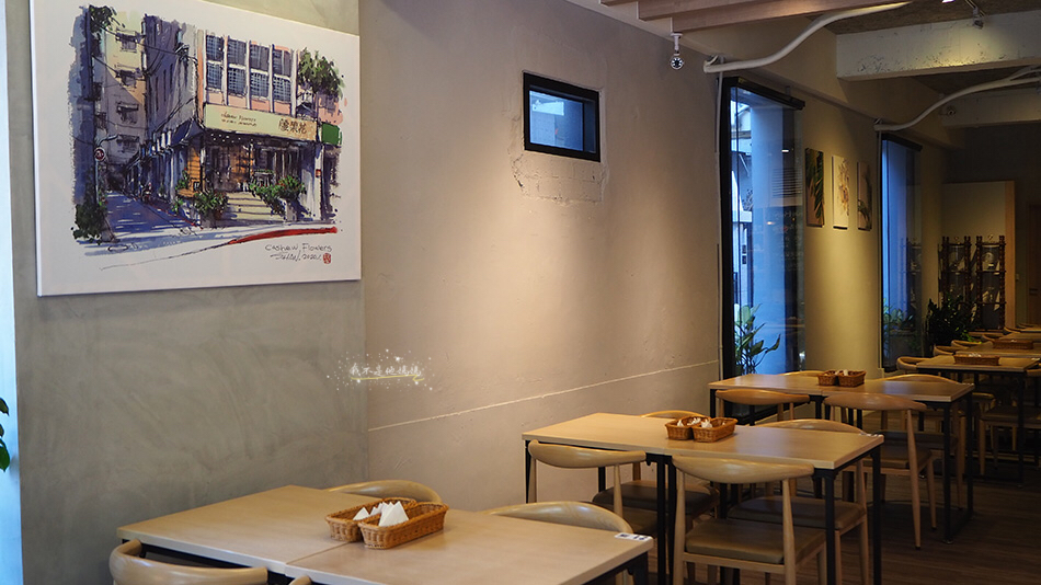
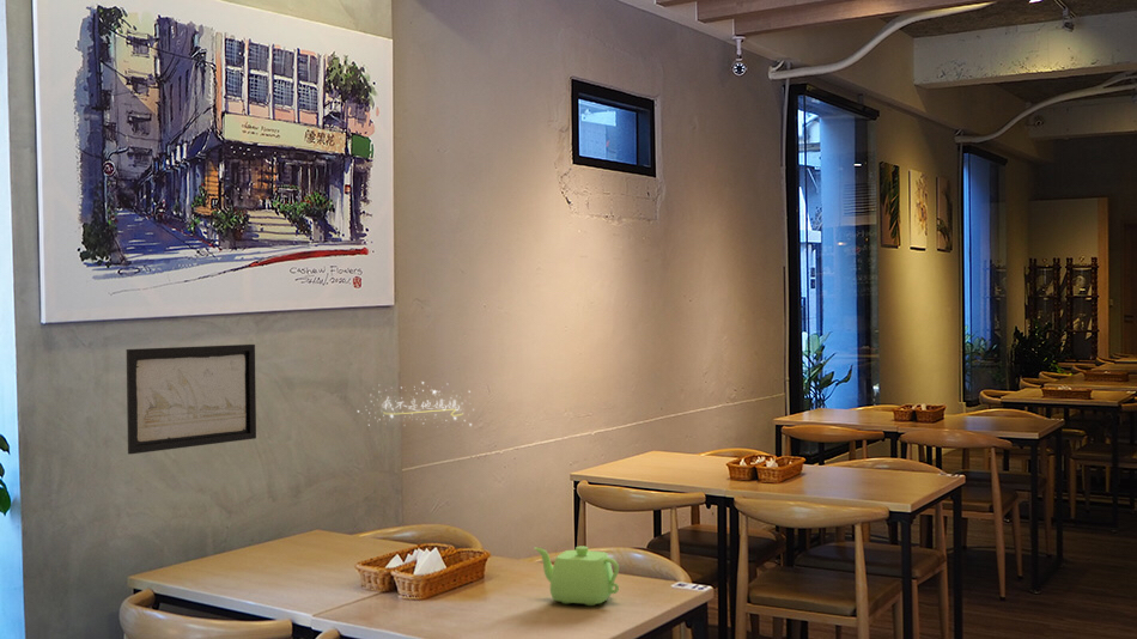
+ wall art (194, 396)
+ teapot (576, 572)
